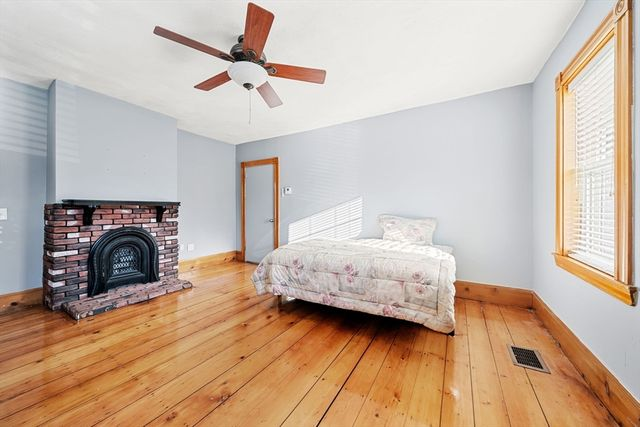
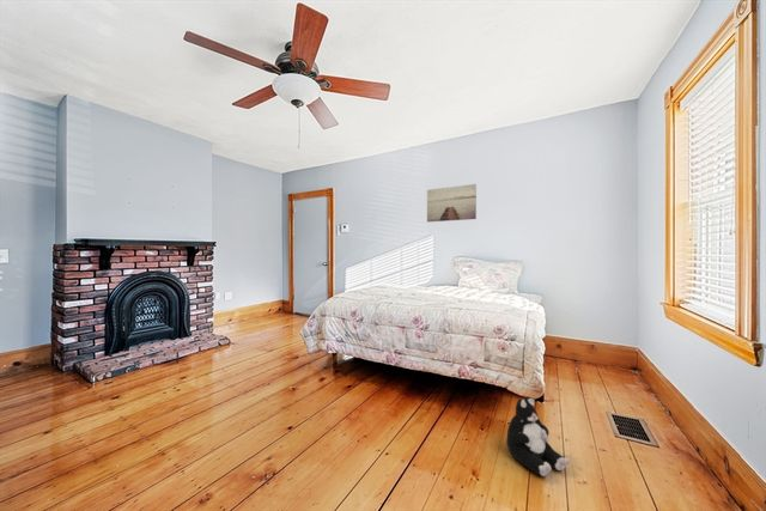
+ wall art (450, 203)
+ plush toy (531, 430)
